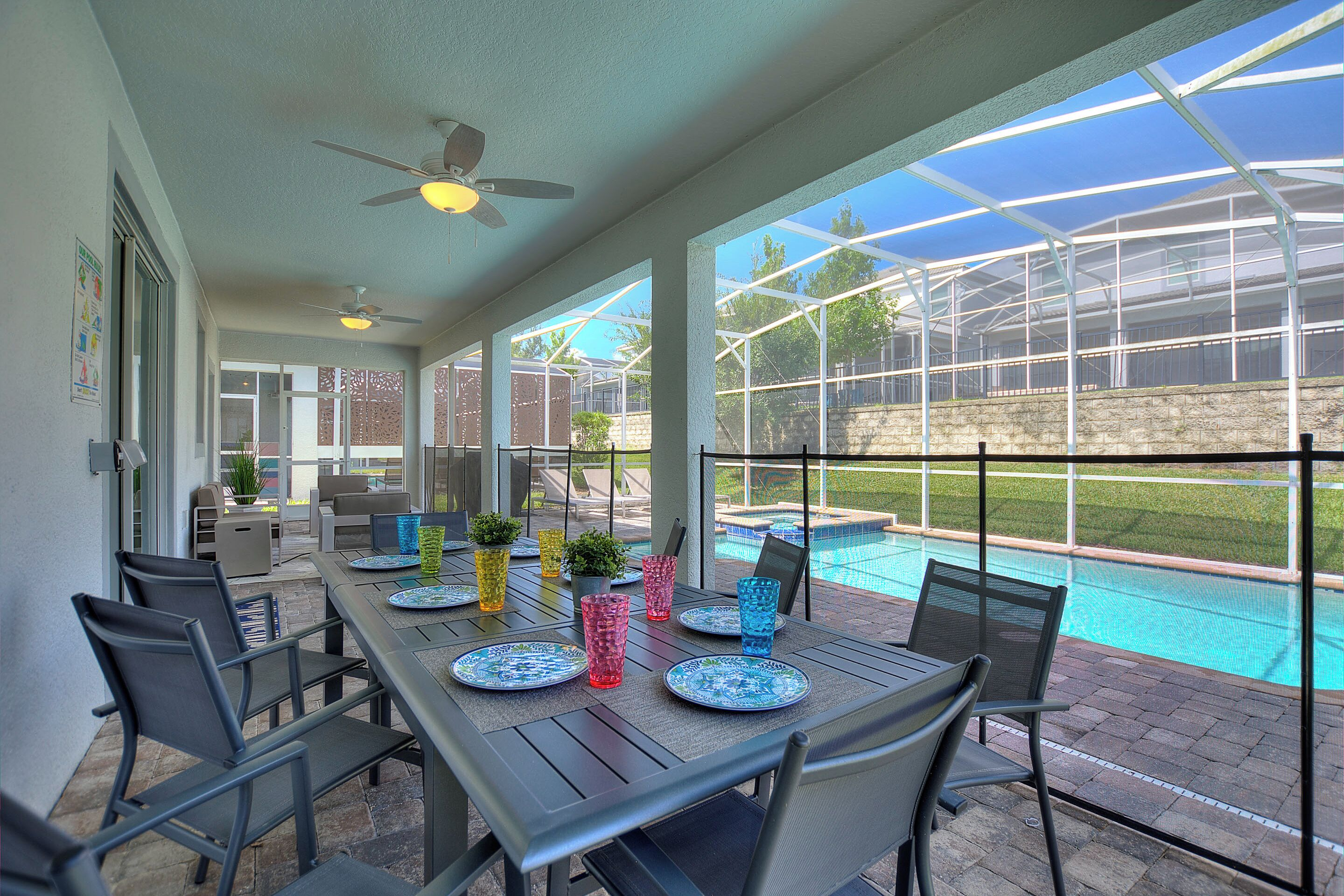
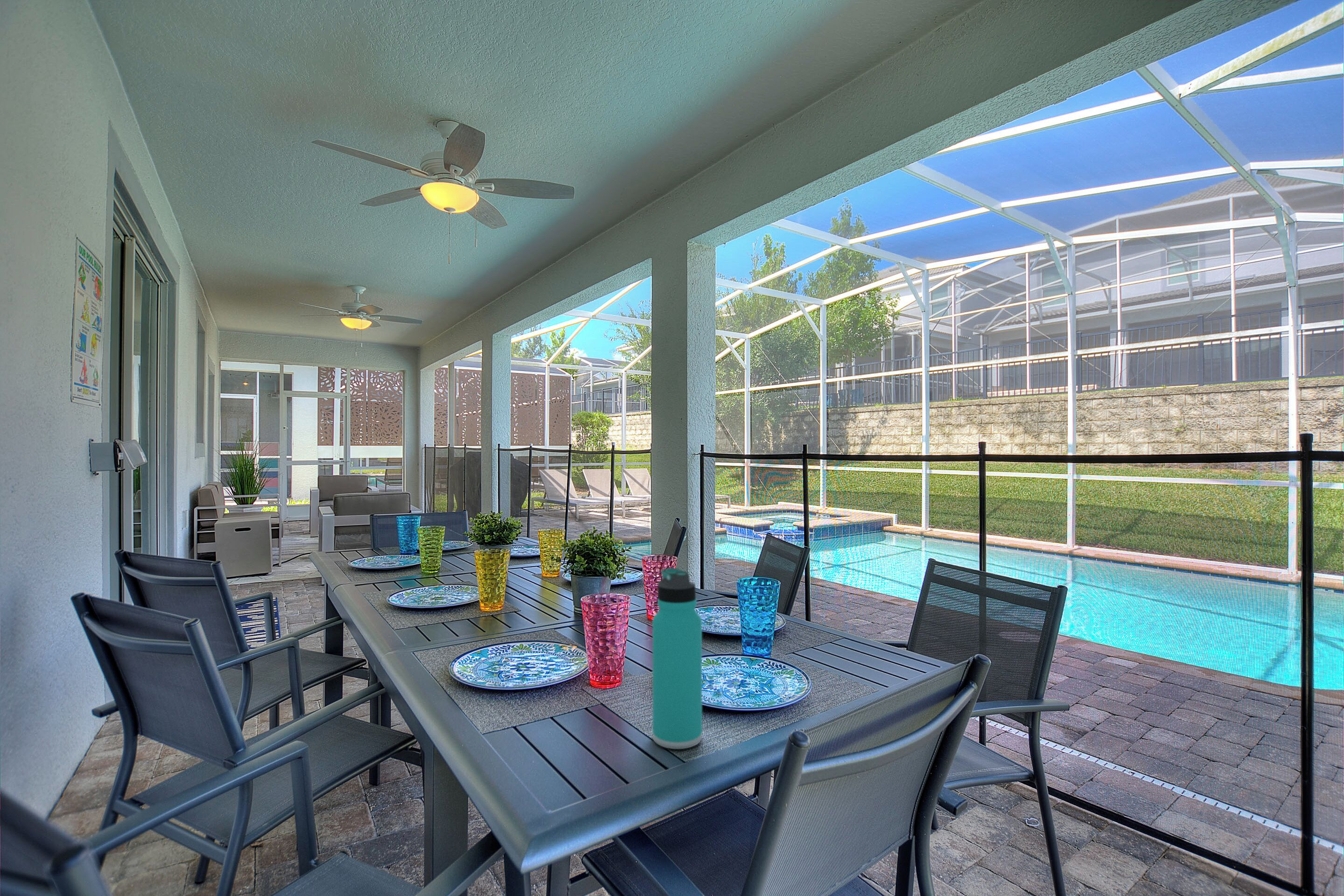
+ thermos bottle (677, 654)
